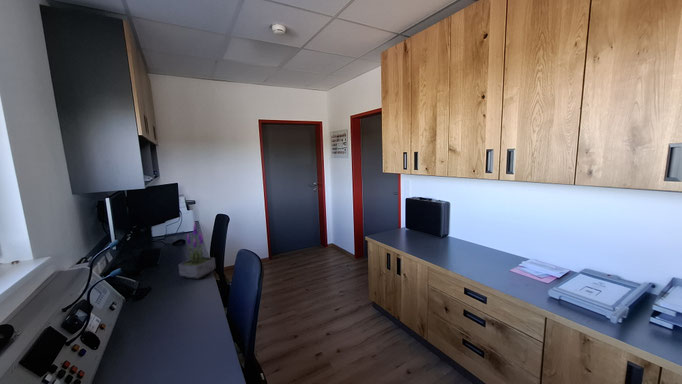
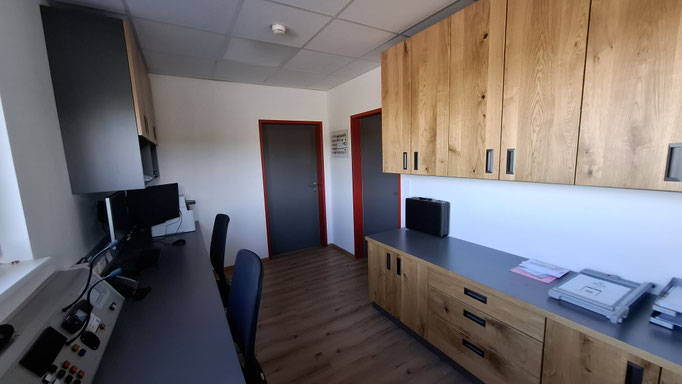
- potted plant (195, 248)
